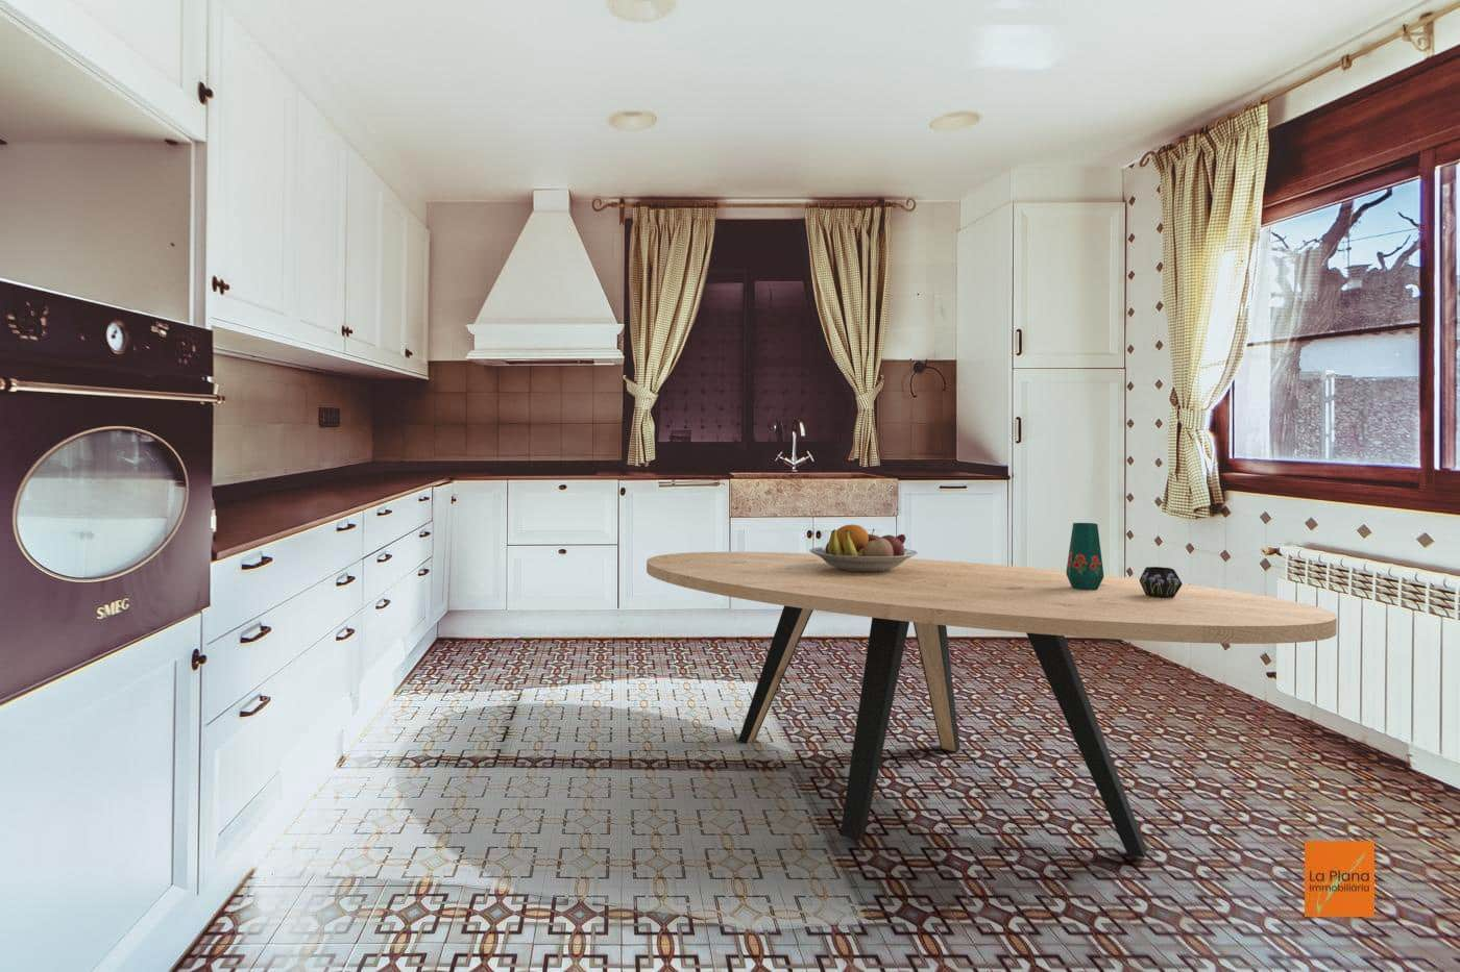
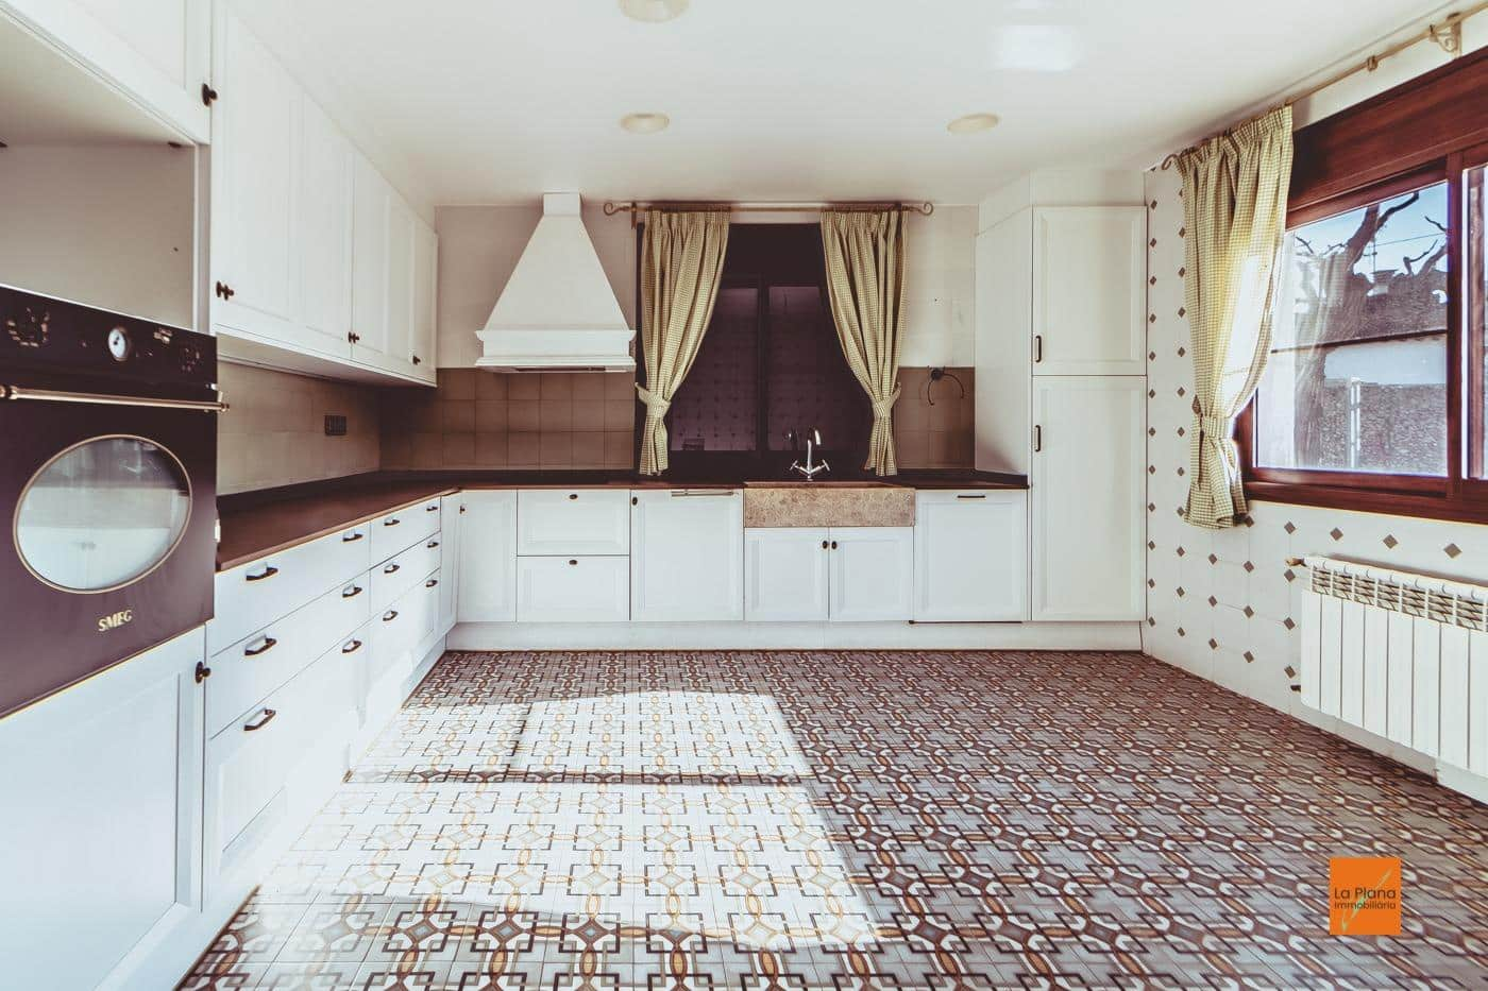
- dining table (897, 679)
- vase (1102, 559)
- fruit bowl (863, 546)
